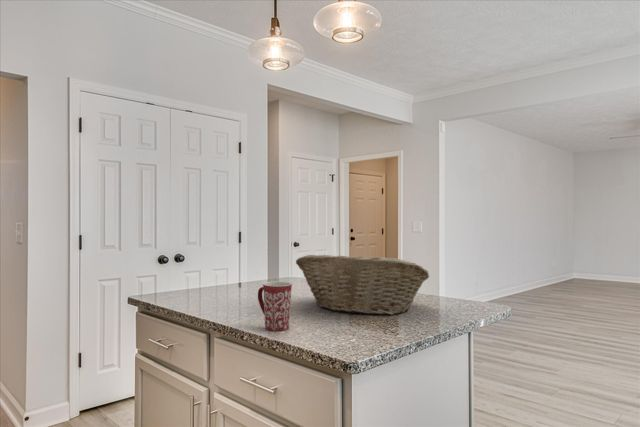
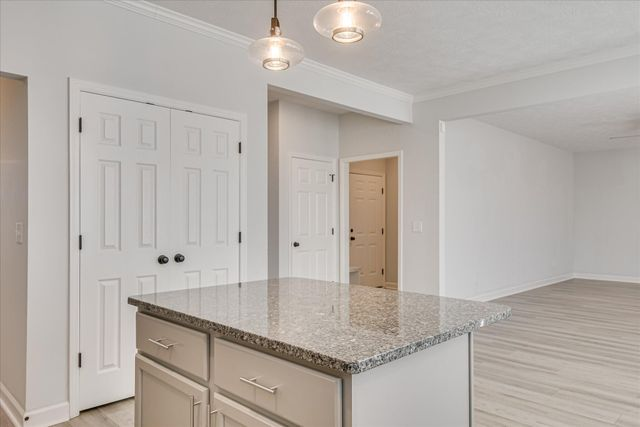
- fruit basket (360, 279)
- mug (273, 304)
